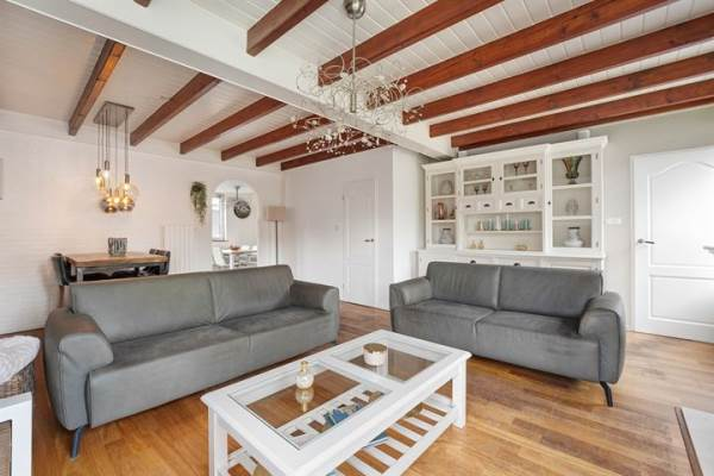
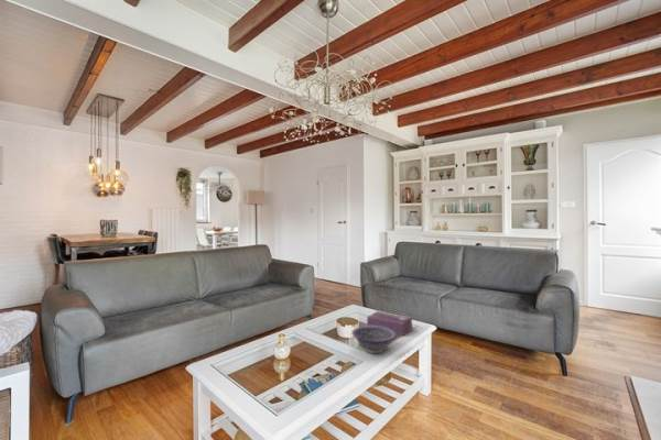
+ tissue box (389, 322)
+ decorative bowl (373, 341)
